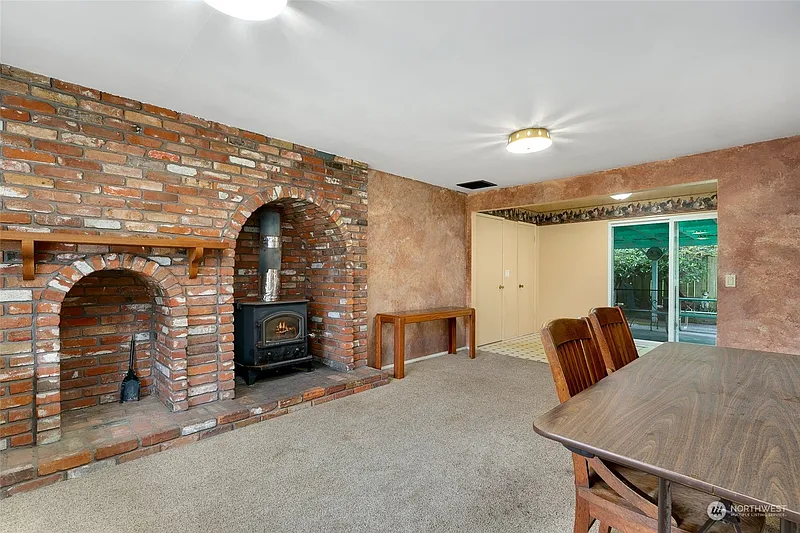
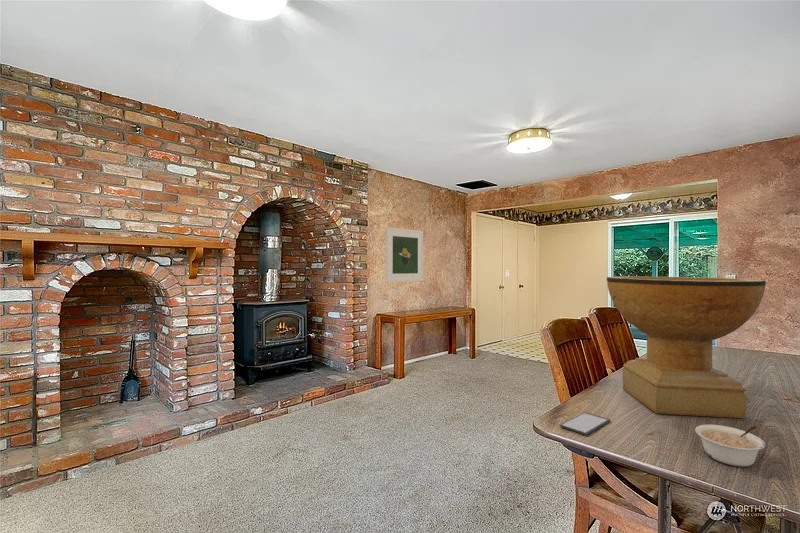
+ decorative bowl (678, 339)
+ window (585, 422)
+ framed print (405, 255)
+ legume (728, 443)
